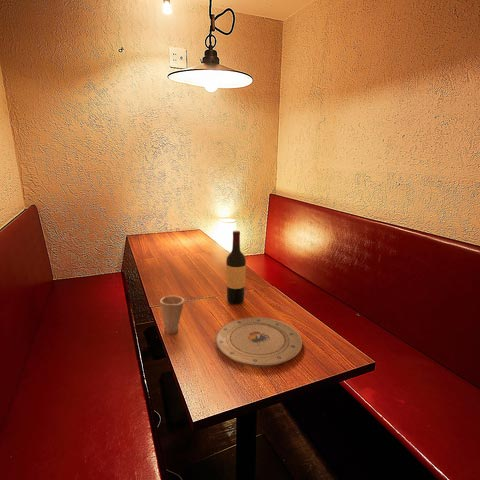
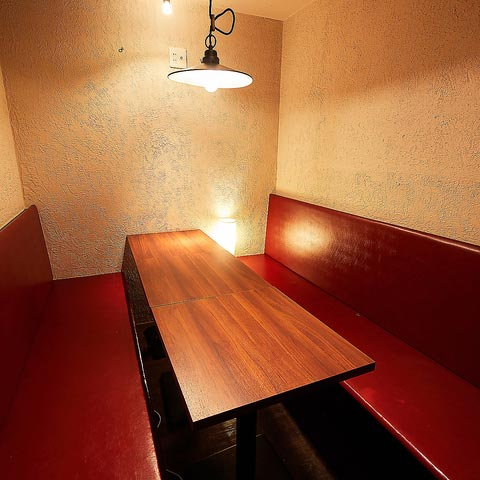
- plate (258, 340)
- wine bottle (236, 267)
- cup (172, 314)
